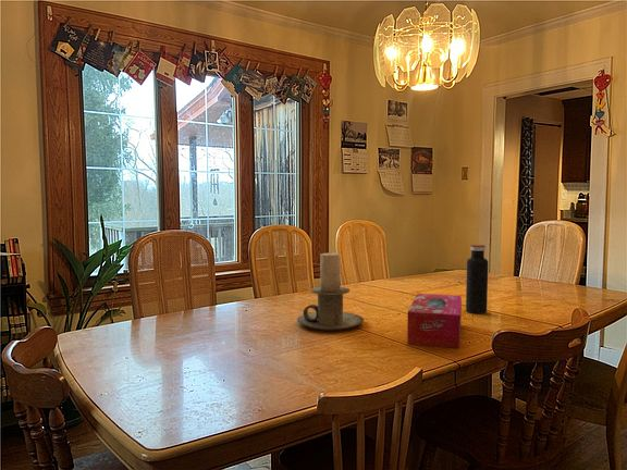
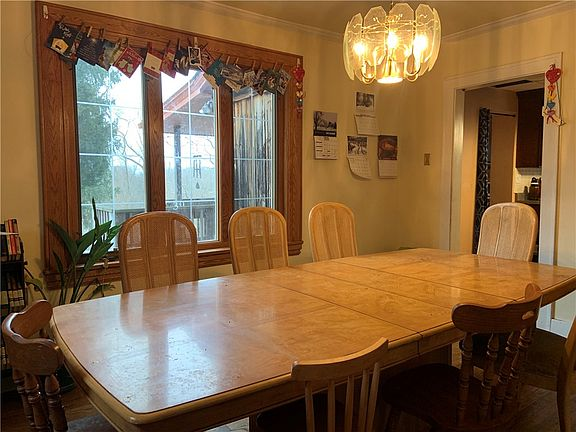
- tissue box (435, 318)
- water bottle (477, 279)
- candle holder (330, 288)
